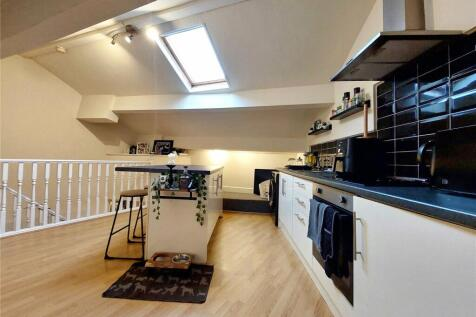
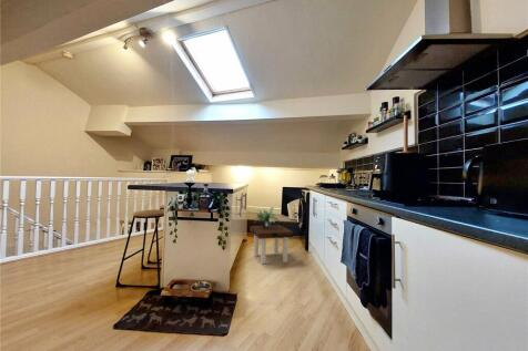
+ potted plant (267, 217)
+ side table (274, 244)
